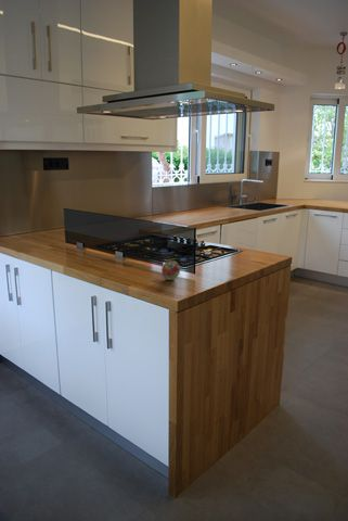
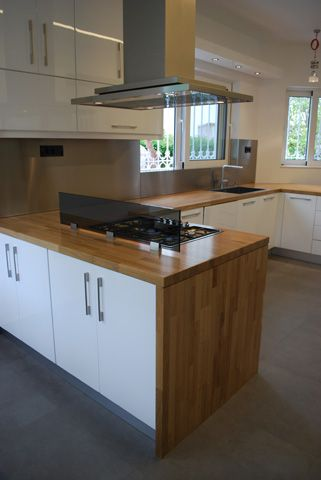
- fruit (170, 270)
